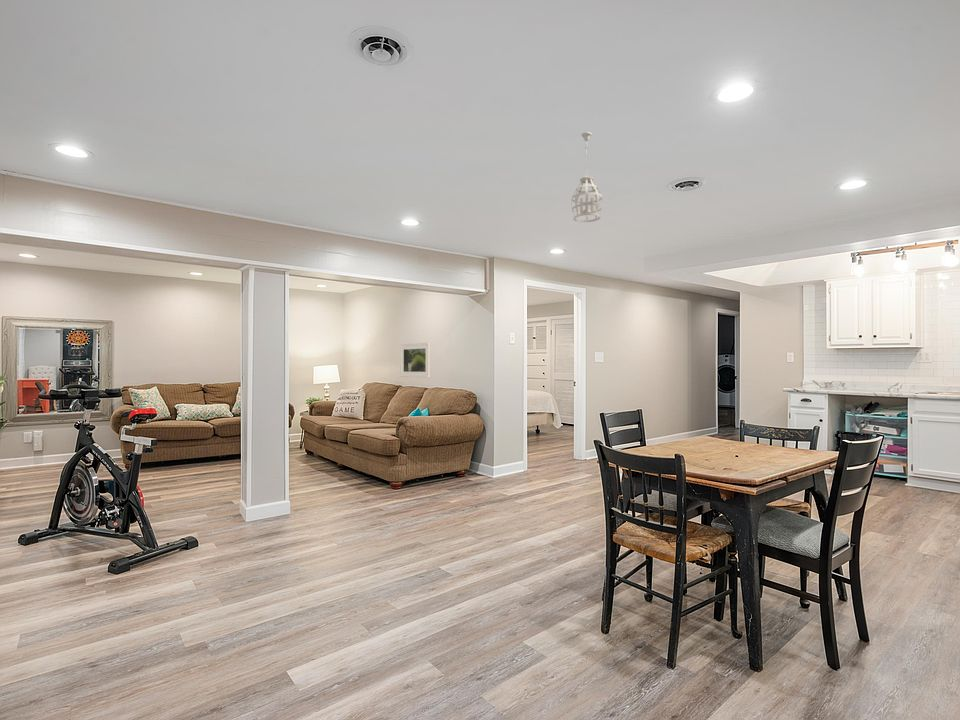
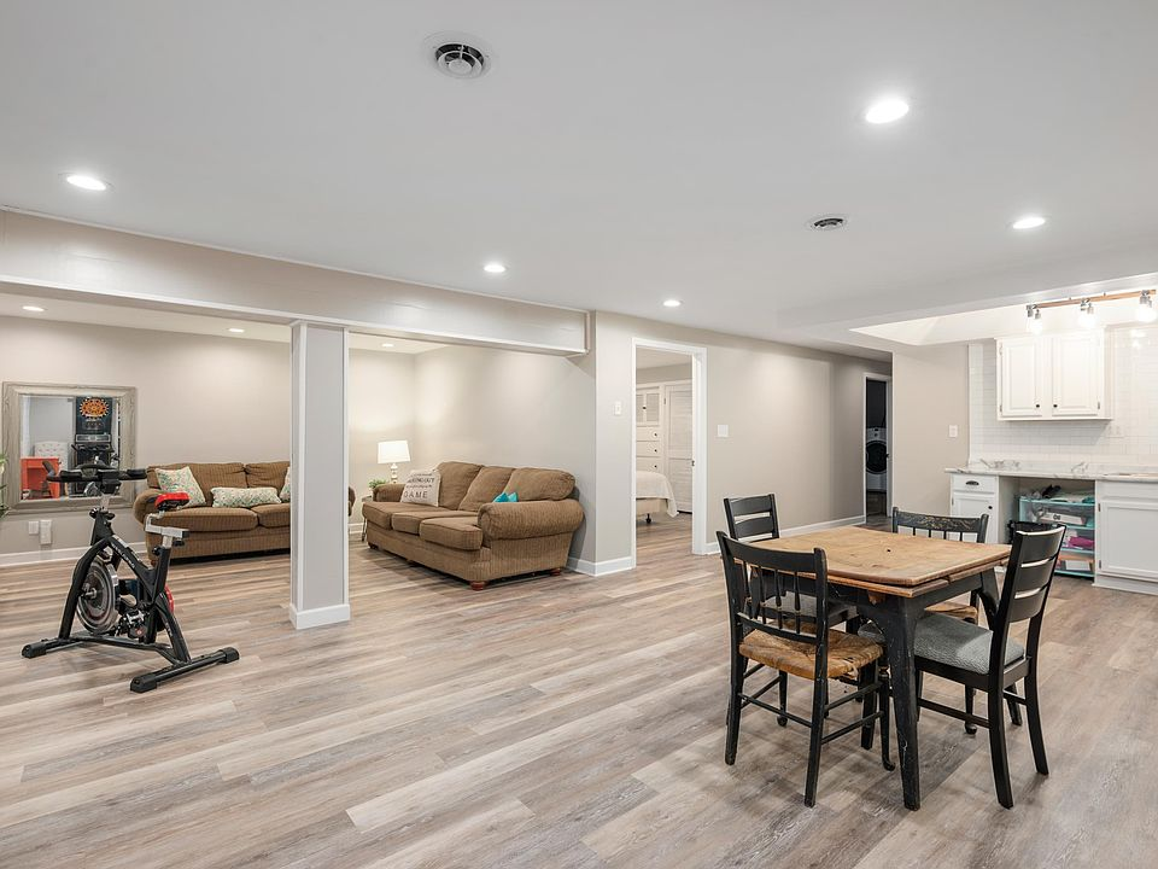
- pendant light (586, 176)
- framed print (414, 360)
